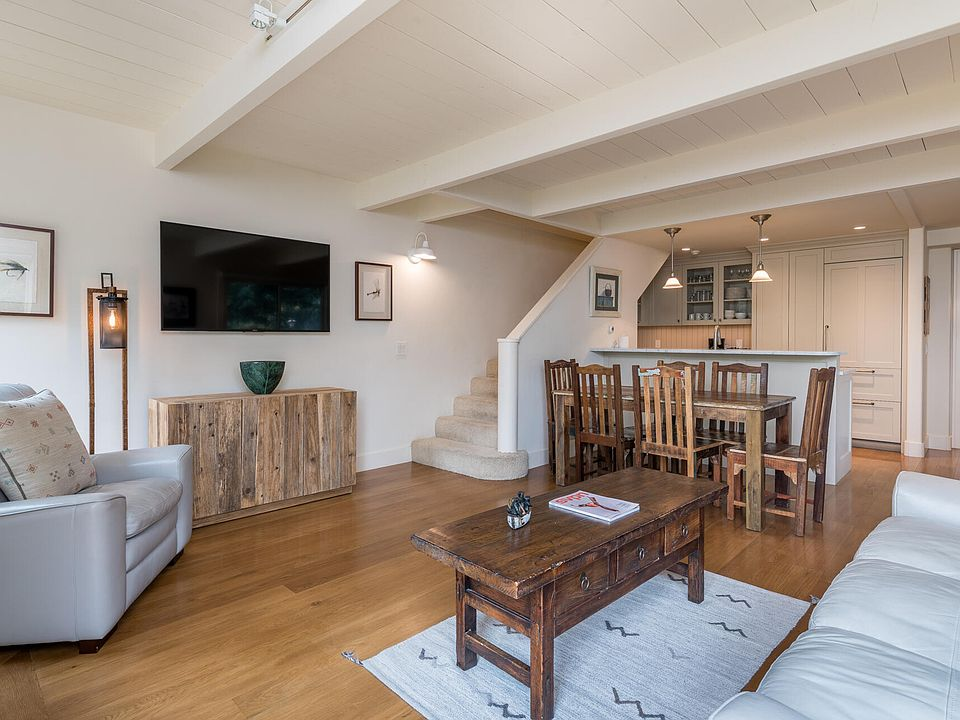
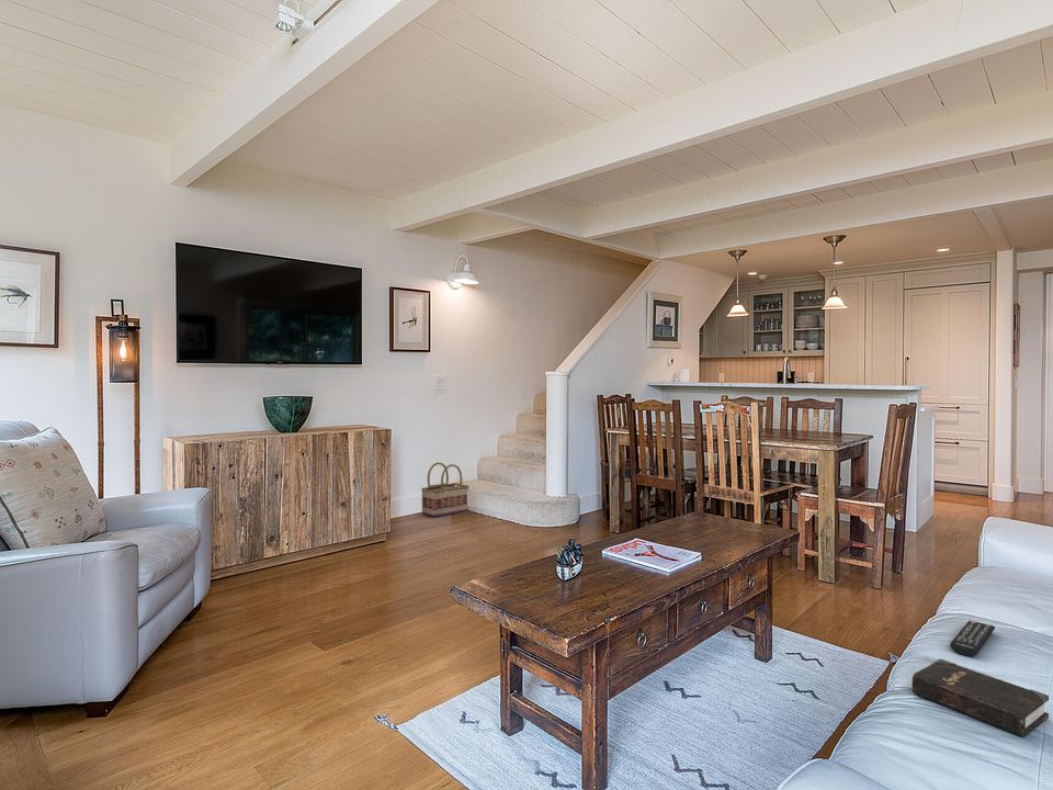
+ basket (444, 487)
+ hardback book (977, 695)
+ remote control (973, 637)
